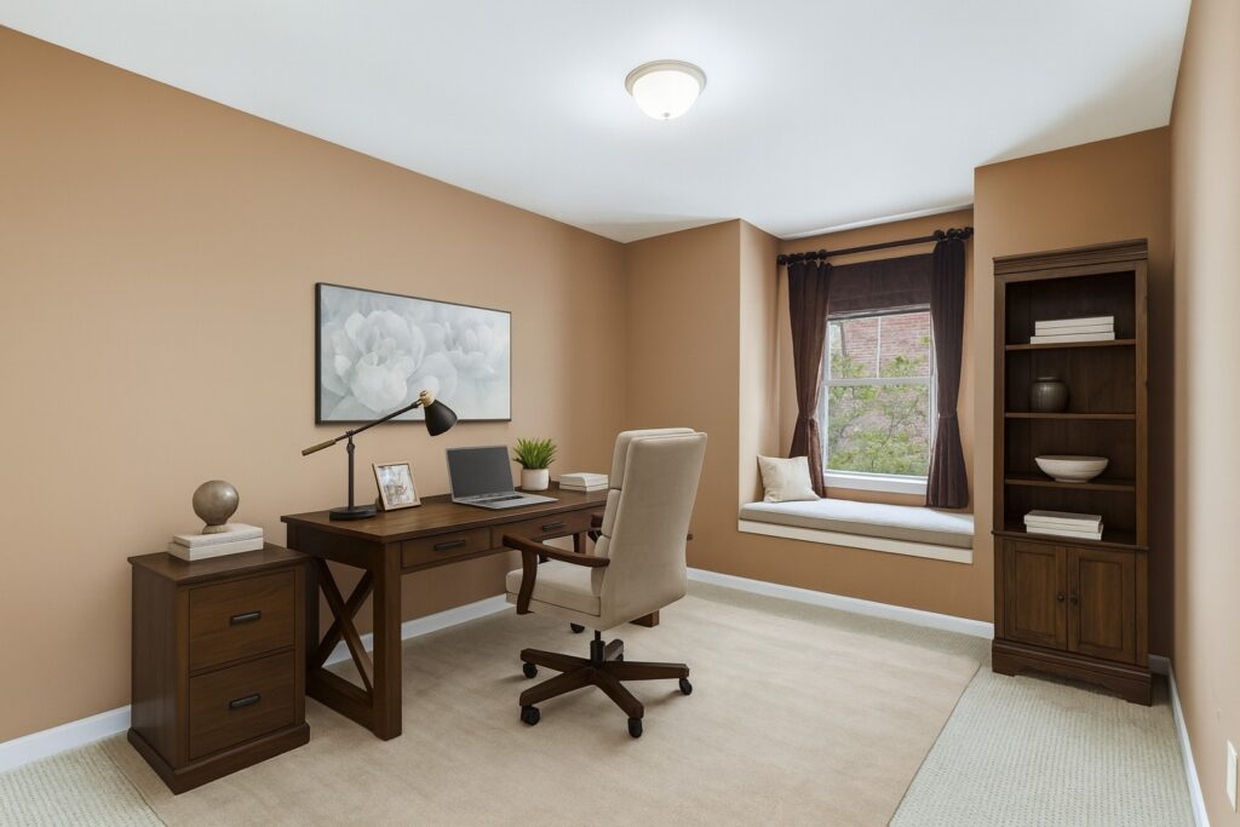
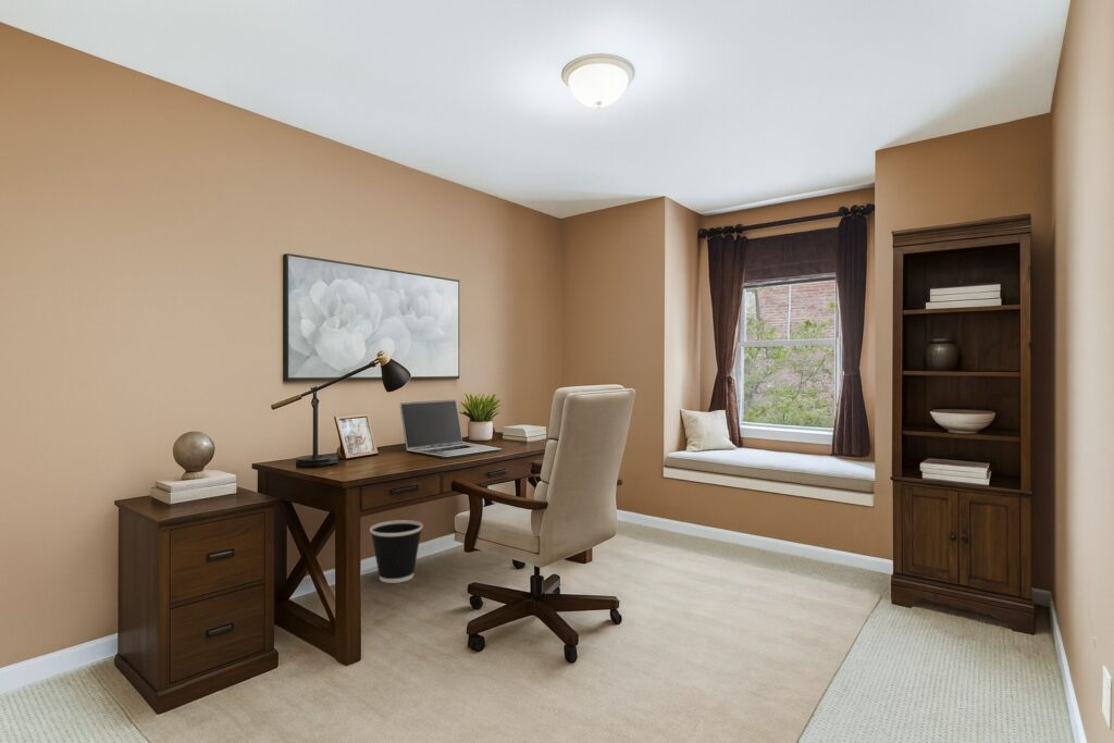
+ wastebasket (396, 552)
